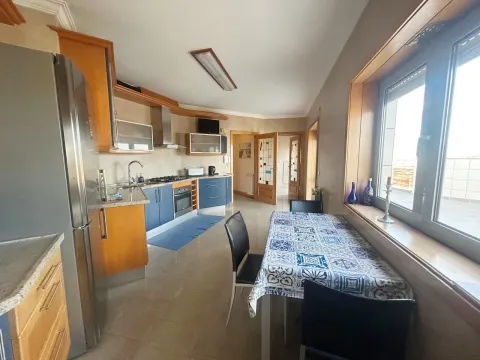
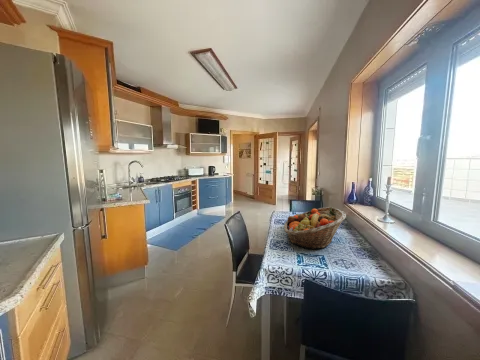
+ fruit basket (312, 224)
